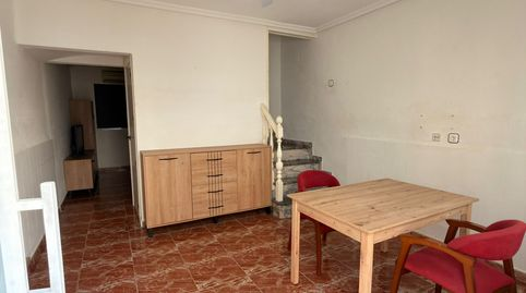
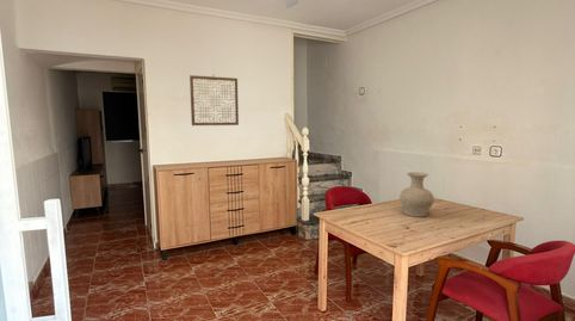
+ vase (416, 193)
+ wall art (215, 99)
